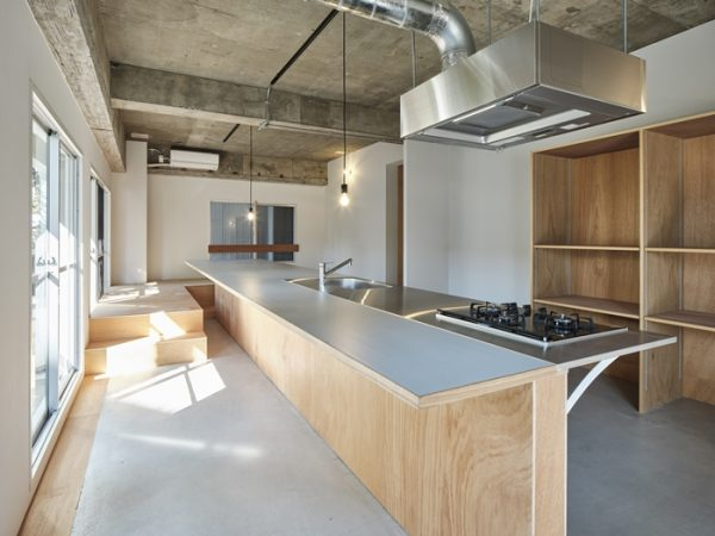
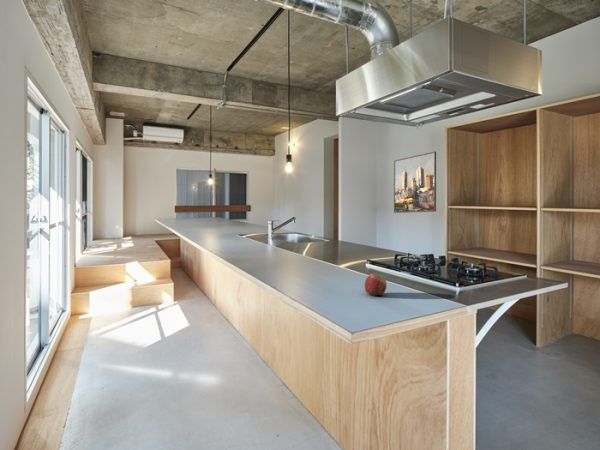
+ apple (375, 284)
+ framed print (413, 184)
